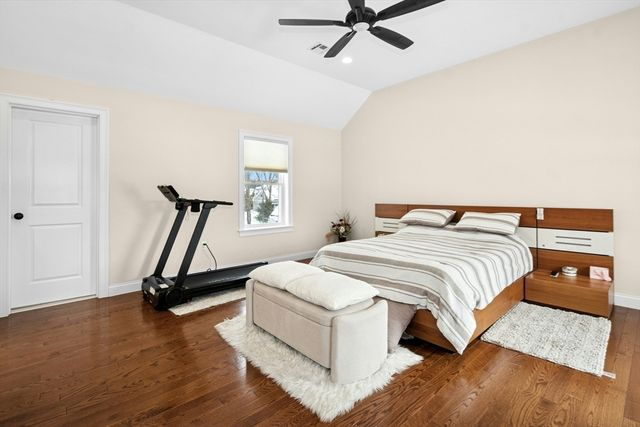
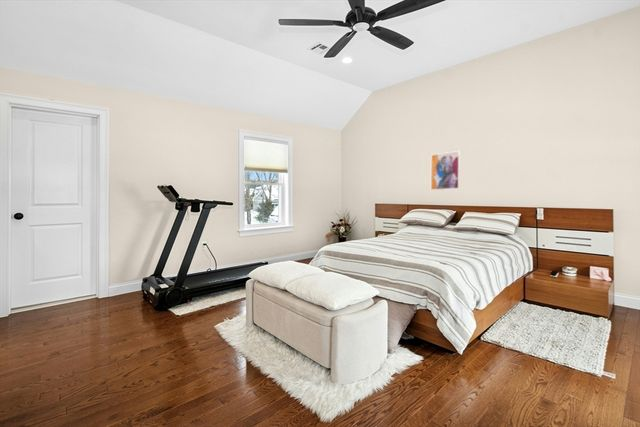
+ wall art (444, 171)
